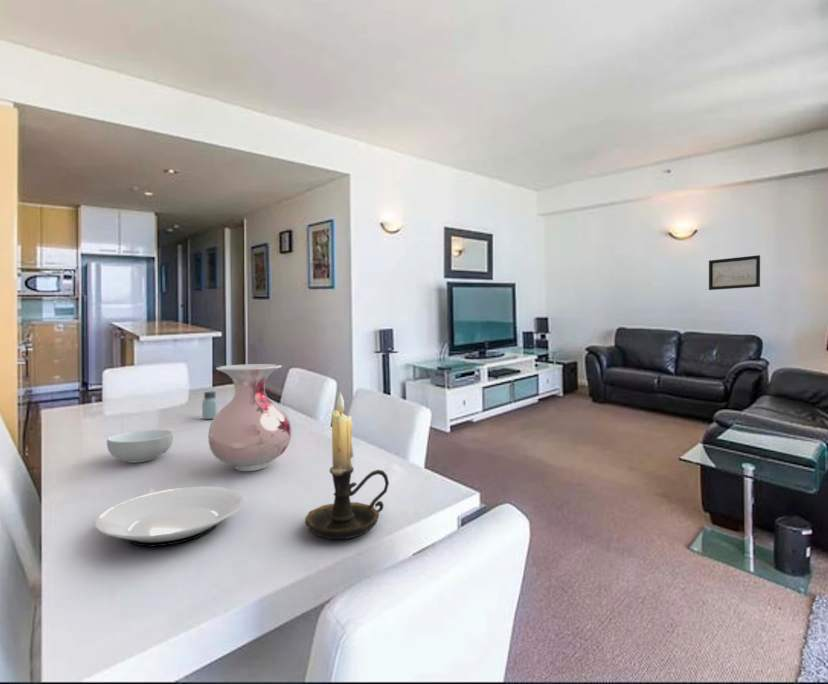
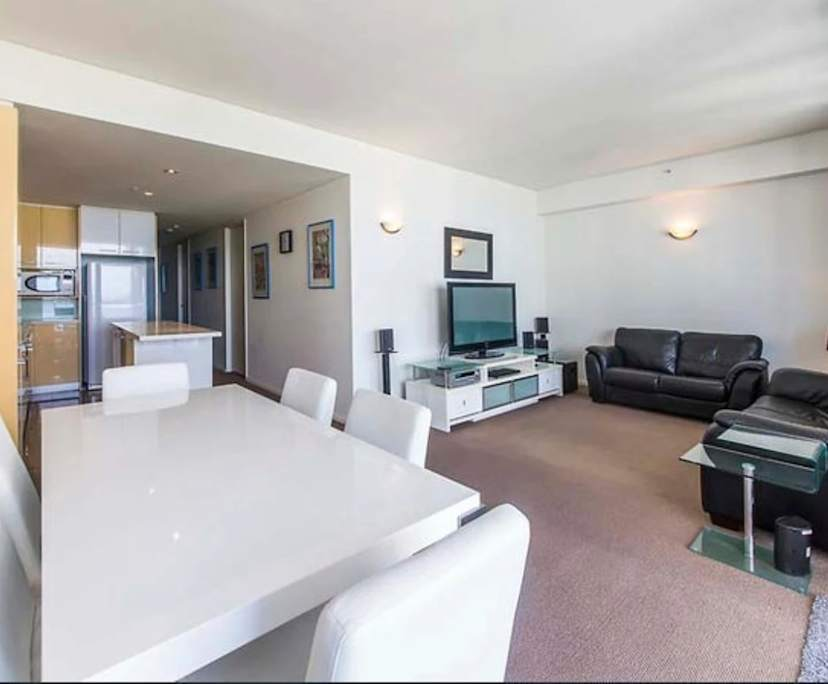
- wall art (733, 273)
- candle holder (351, 457)
- cereal bowl (141, 446)
- saltshaker (210, 405)
- plate (174, 517)
- vase (250, 416)
